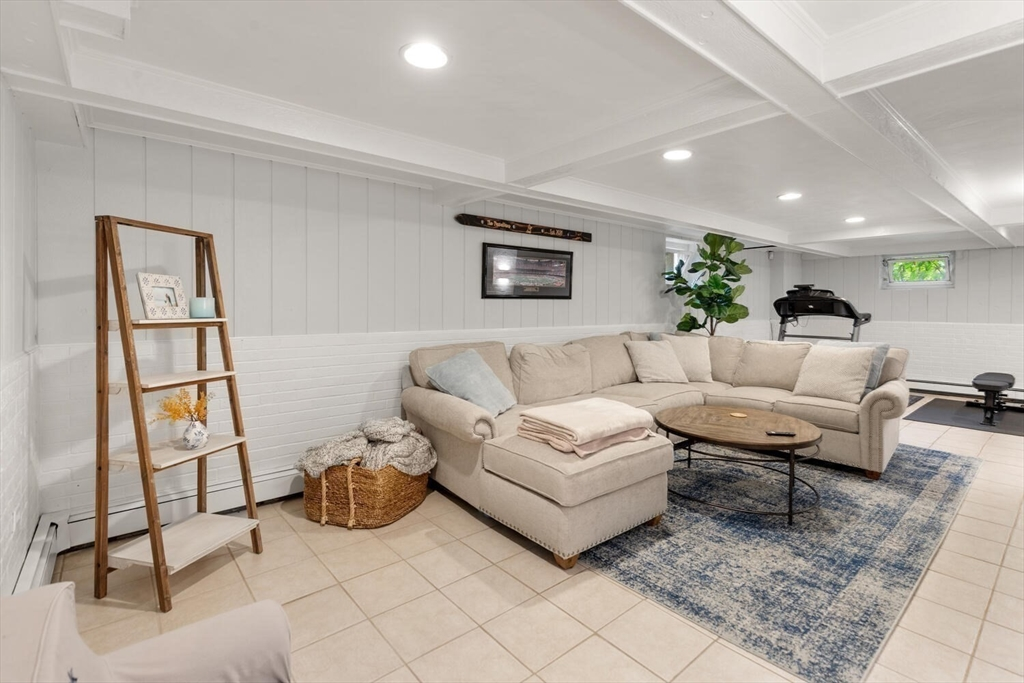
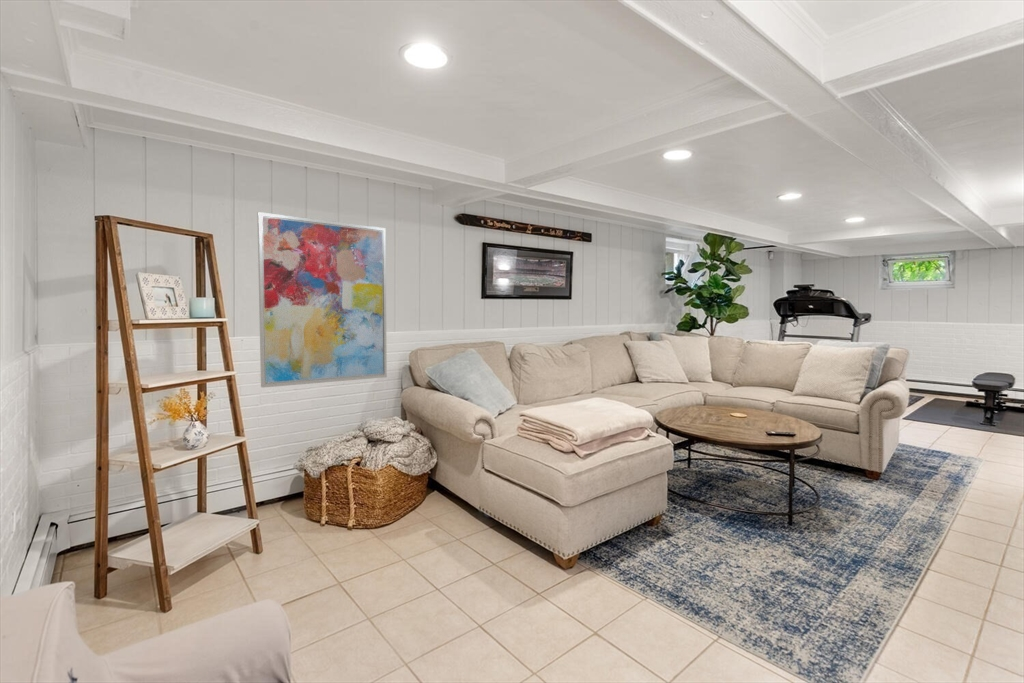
+ wall art (327, 302)
